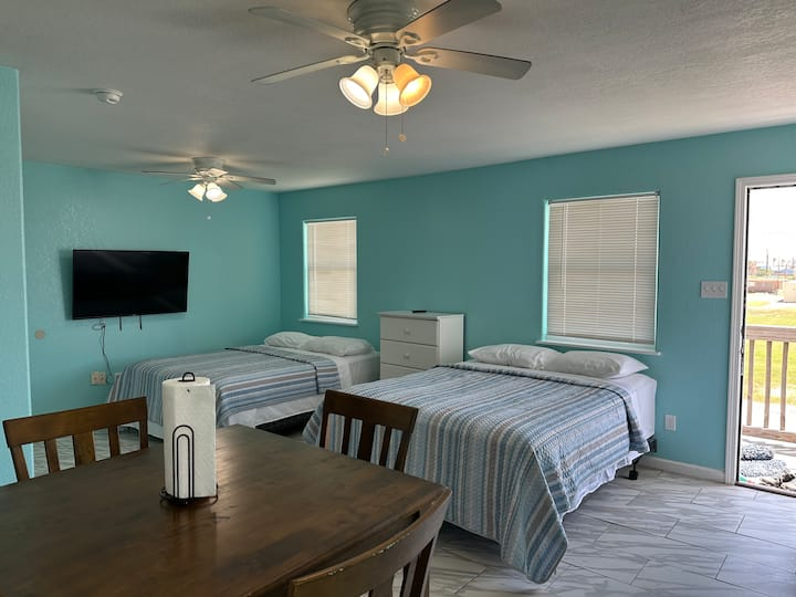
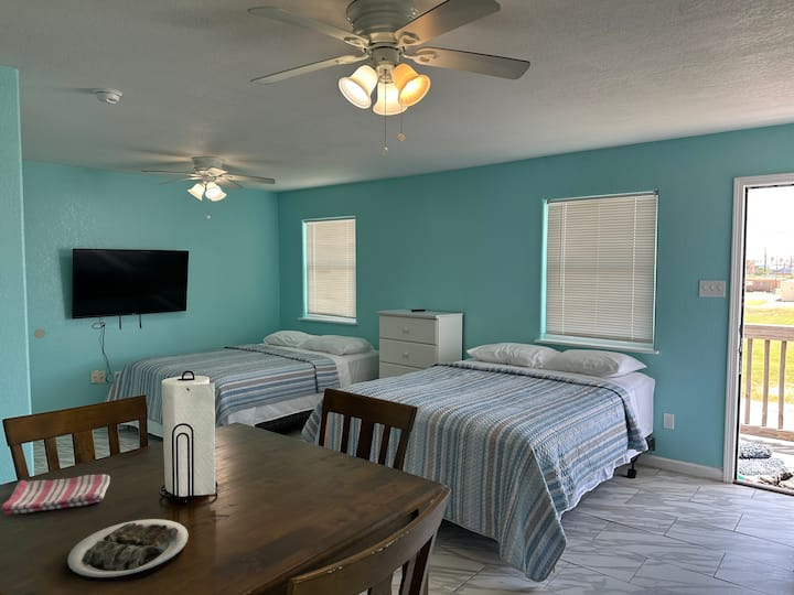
+ dish towel (60, 490)
+ plate (130, 544)
